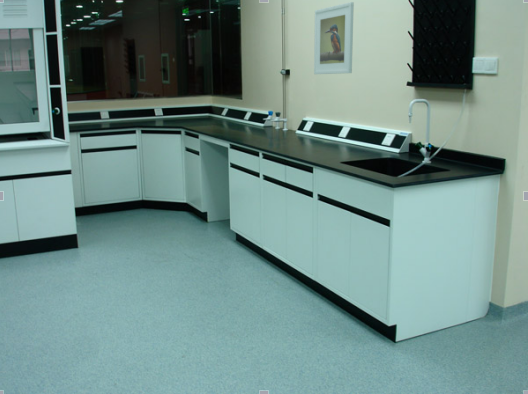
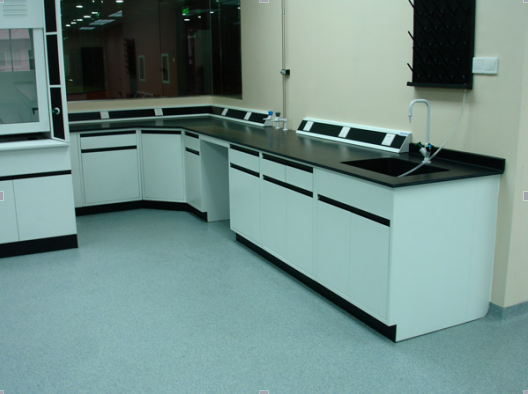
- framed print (332, 40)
